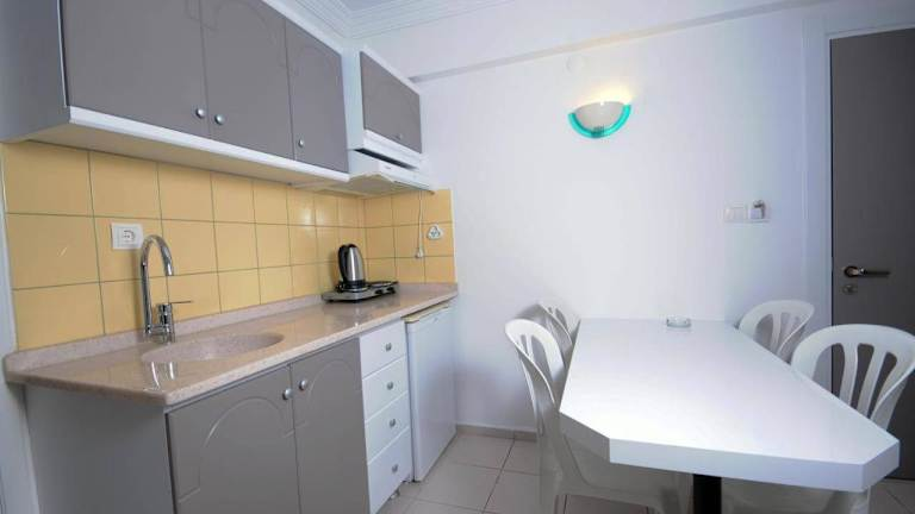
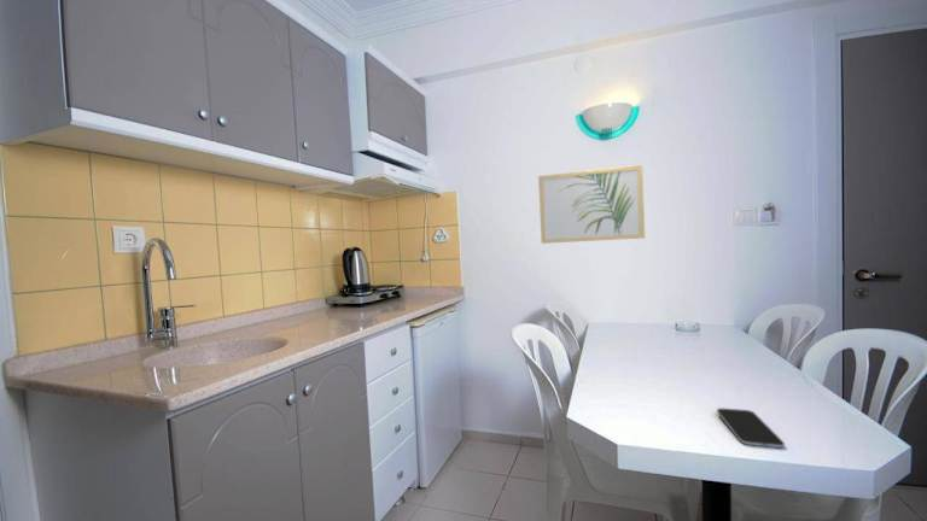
+ wall art (589, 205)
+ smartphone (747, 426)
